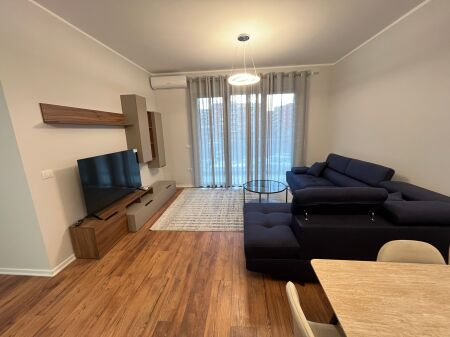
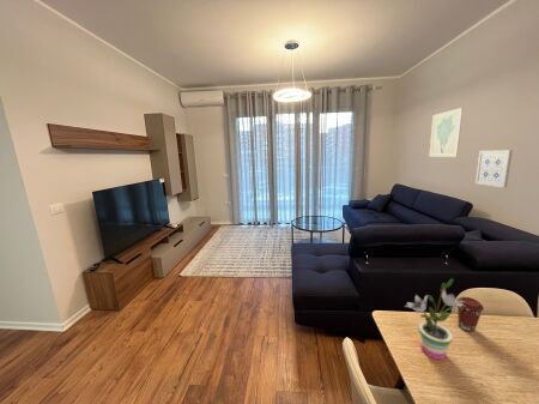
+ wall art (492, 168)
+ potted plant (432, 310)
+ coffee cup (468, 314)
+ wall art (444, 134)
